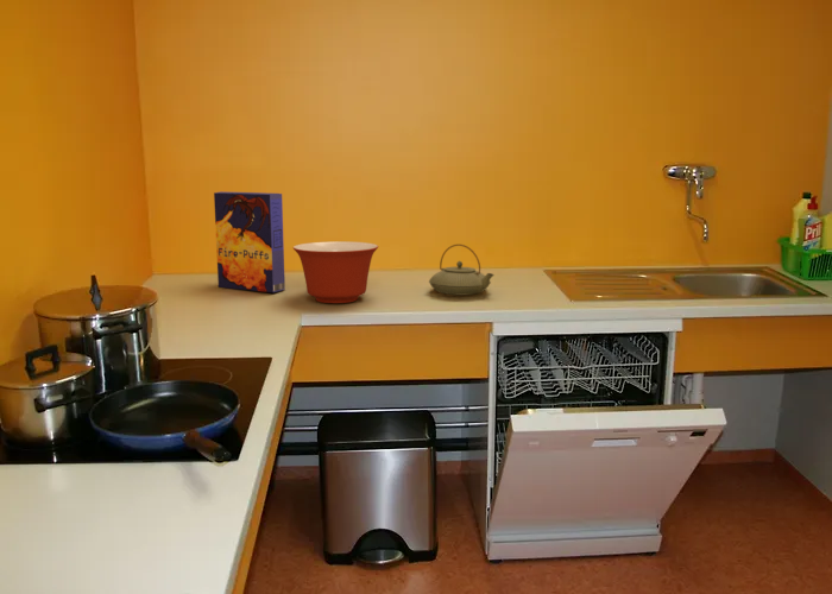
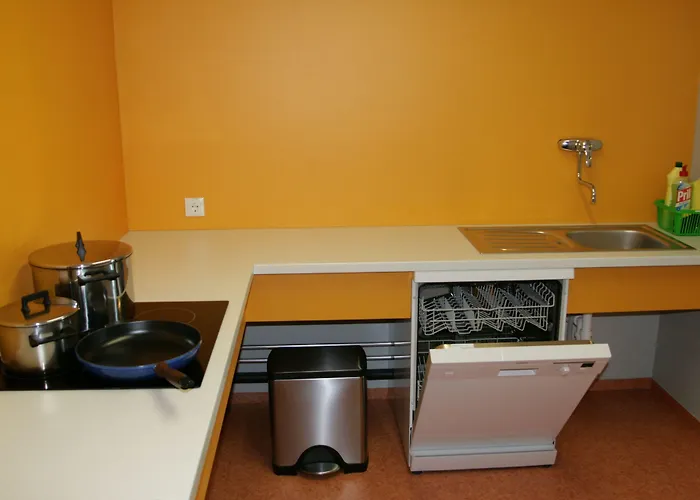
- teapot (462, 268)
- cereal box (248, 240)
- mixing bowl (336, 272)
